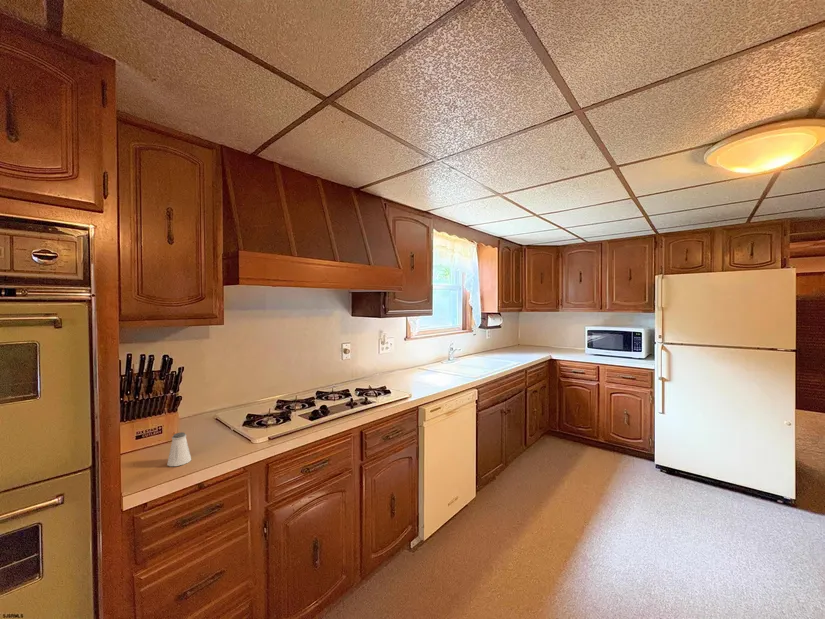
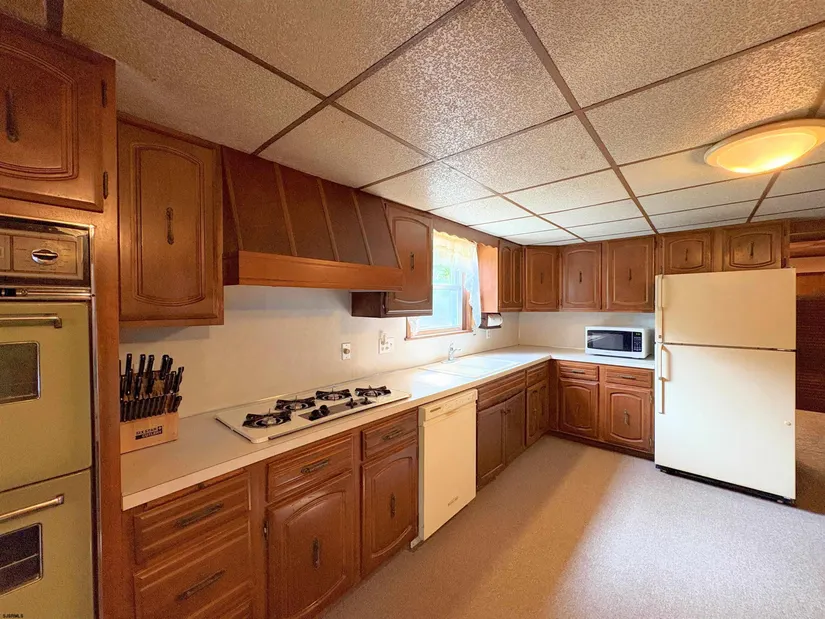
- saltshaker (179, 447)
